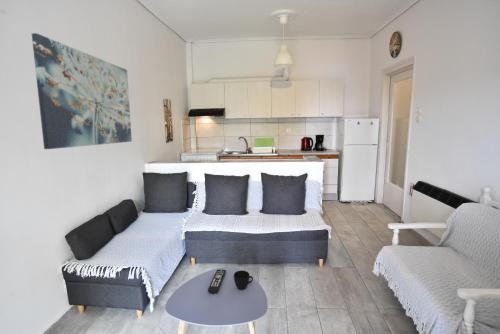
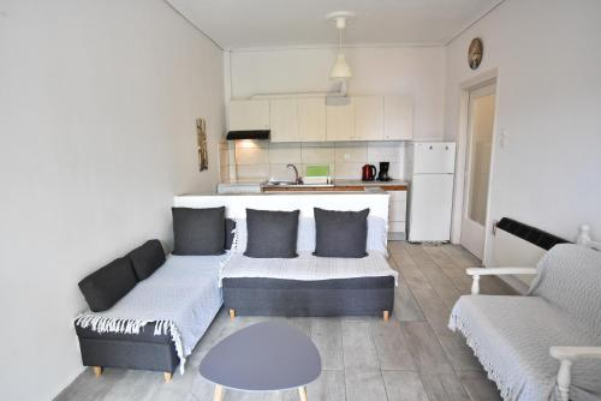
- cup (242, 281)
- remote control (217, 280)
- wall art (94, 101)
